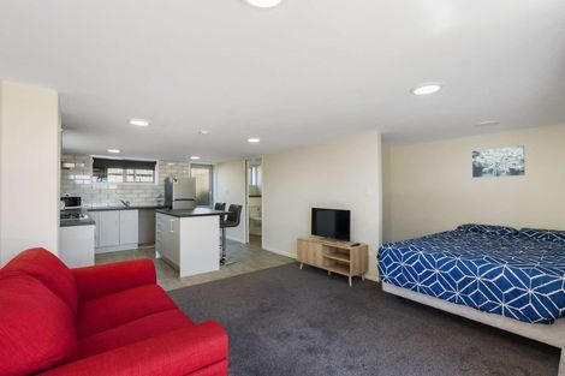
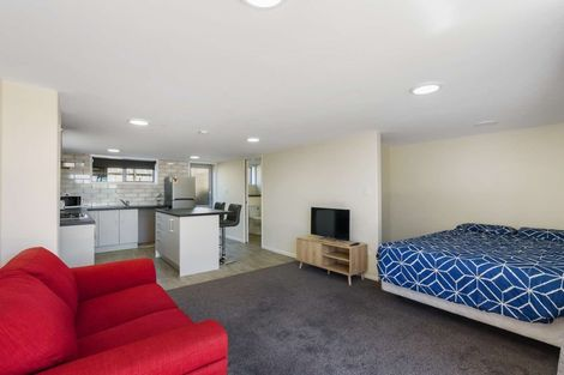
- wall art (496, 162)
